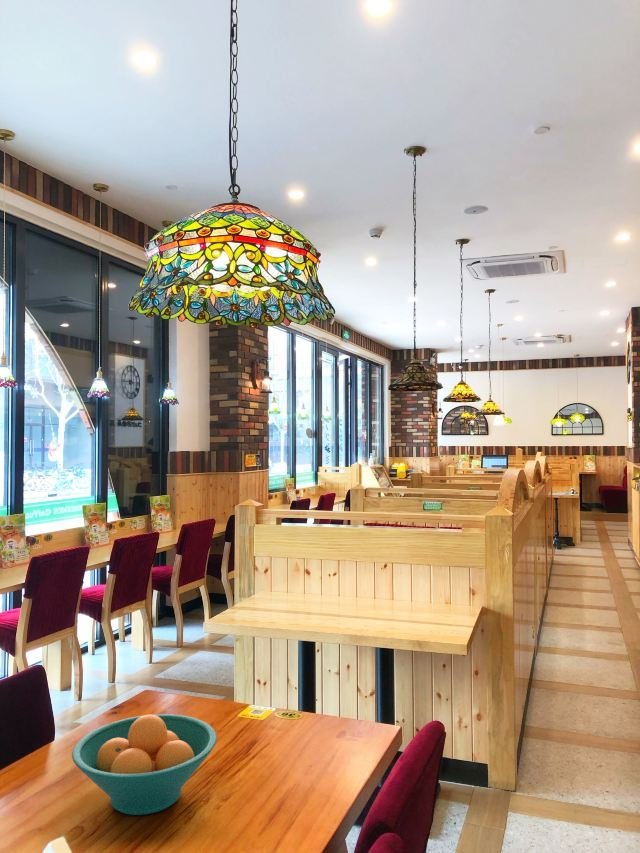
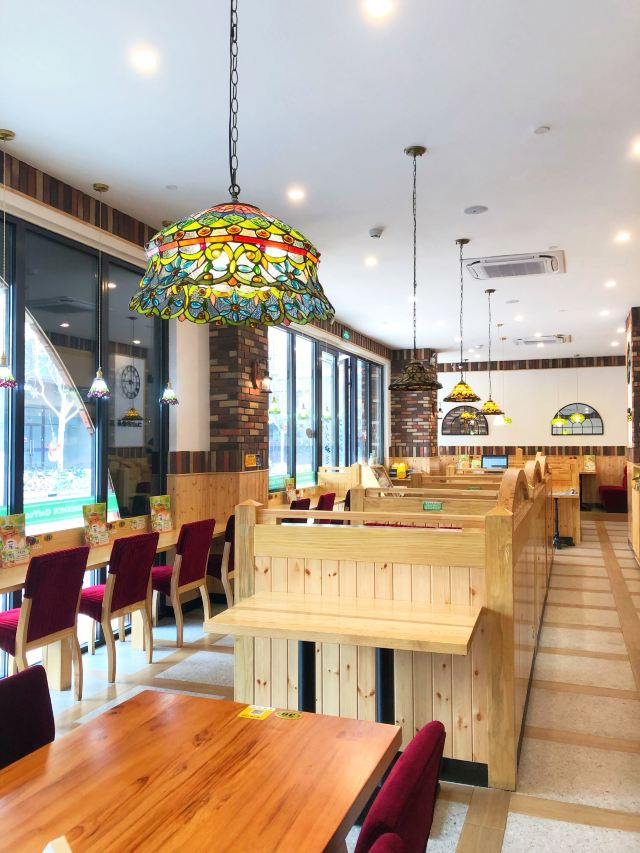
- fruit bowl (146, 757)
